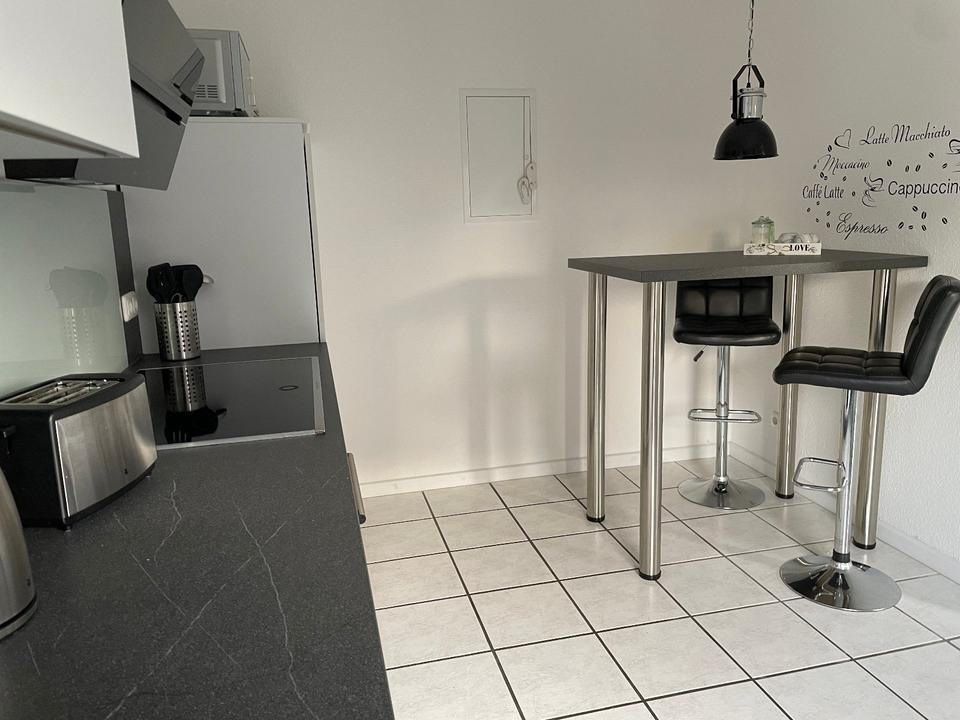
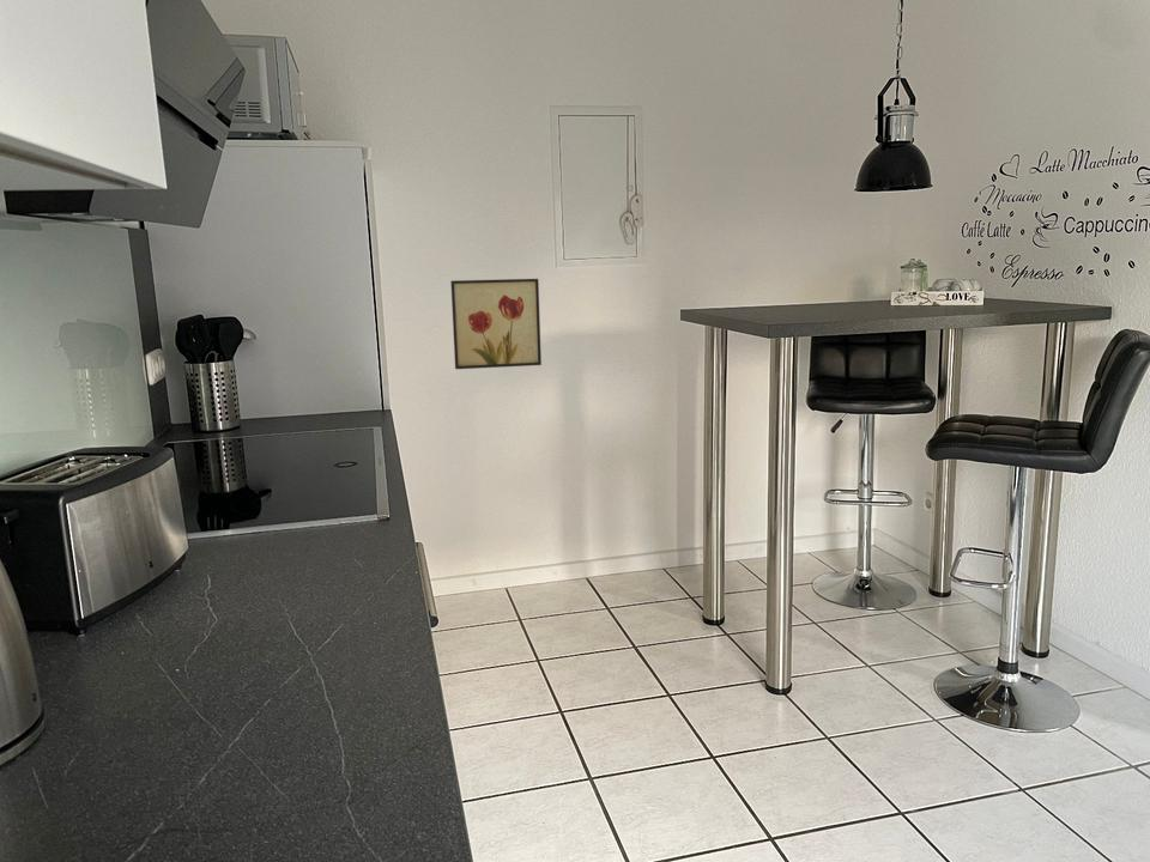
+ wall art (496, 323)
